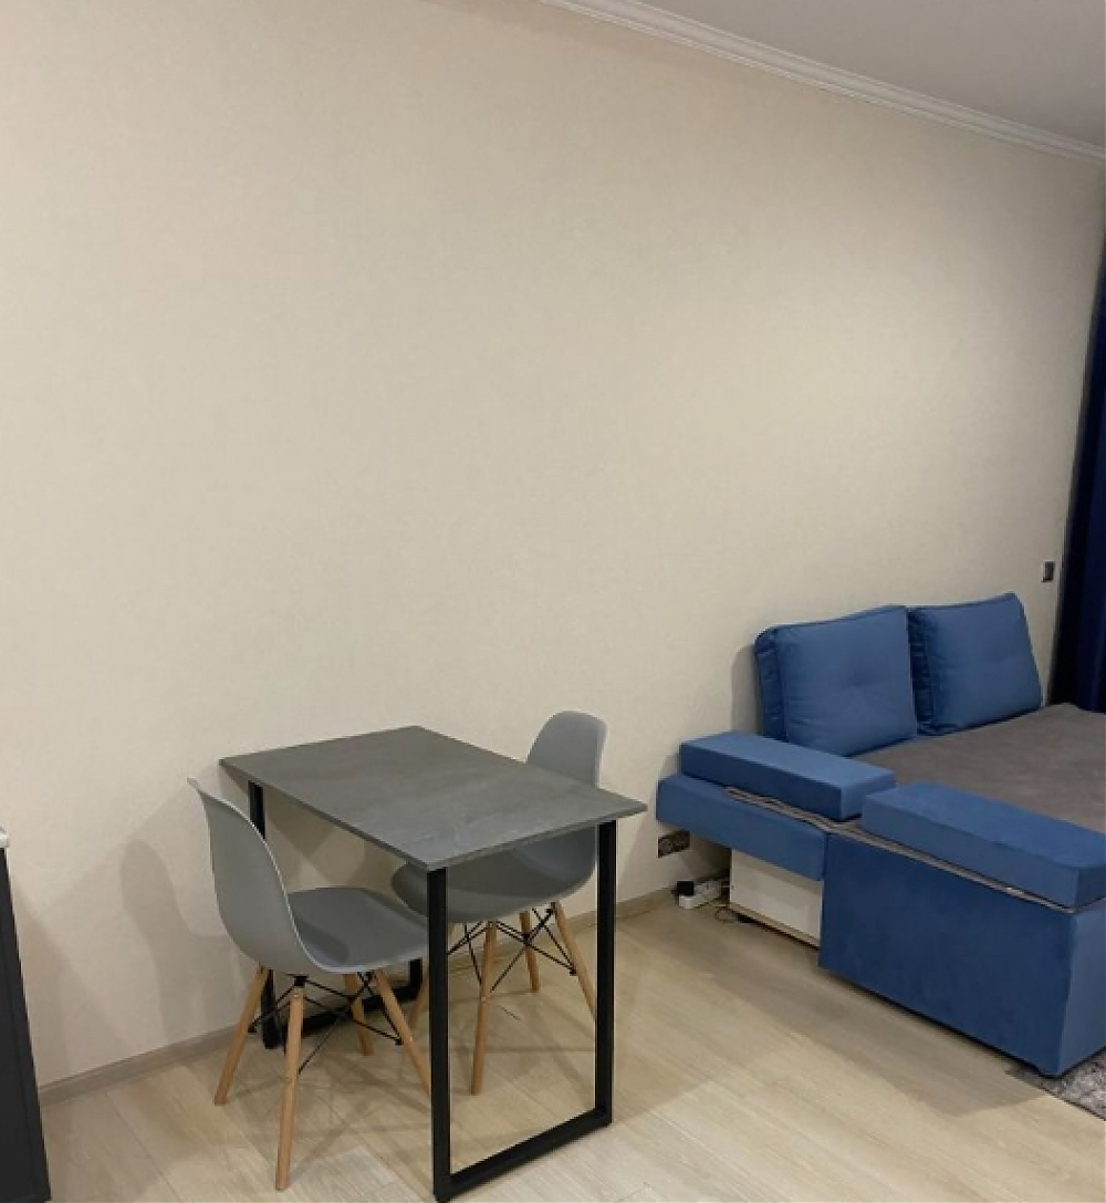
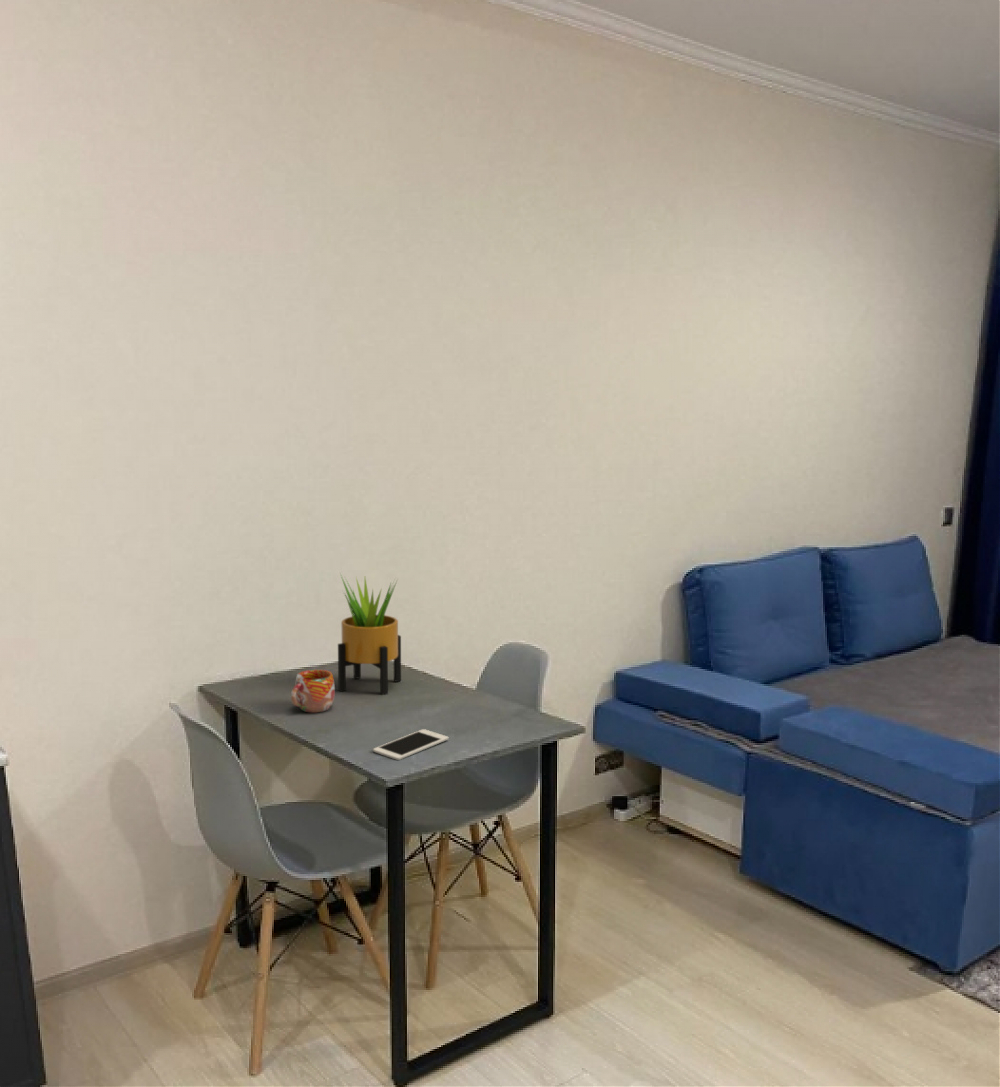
+ cell phone (411, 744)
+ mug (311, 692)
+ potted plant (369, 630)
